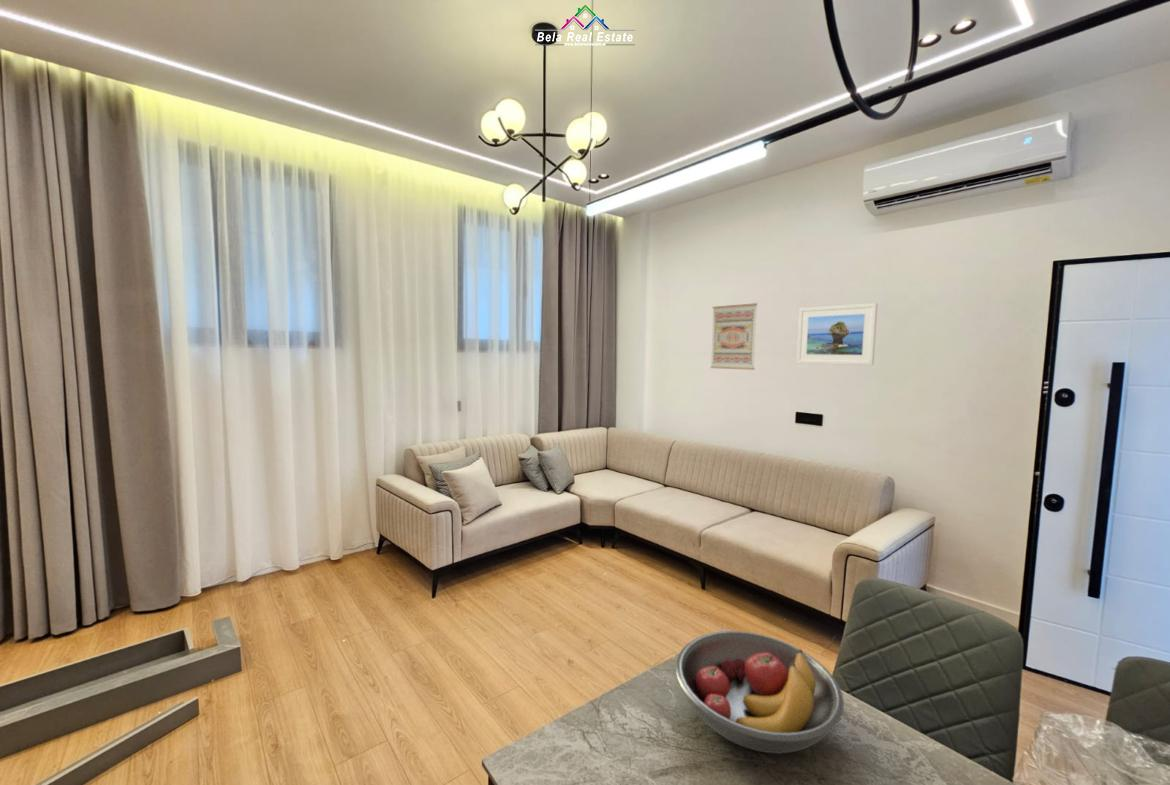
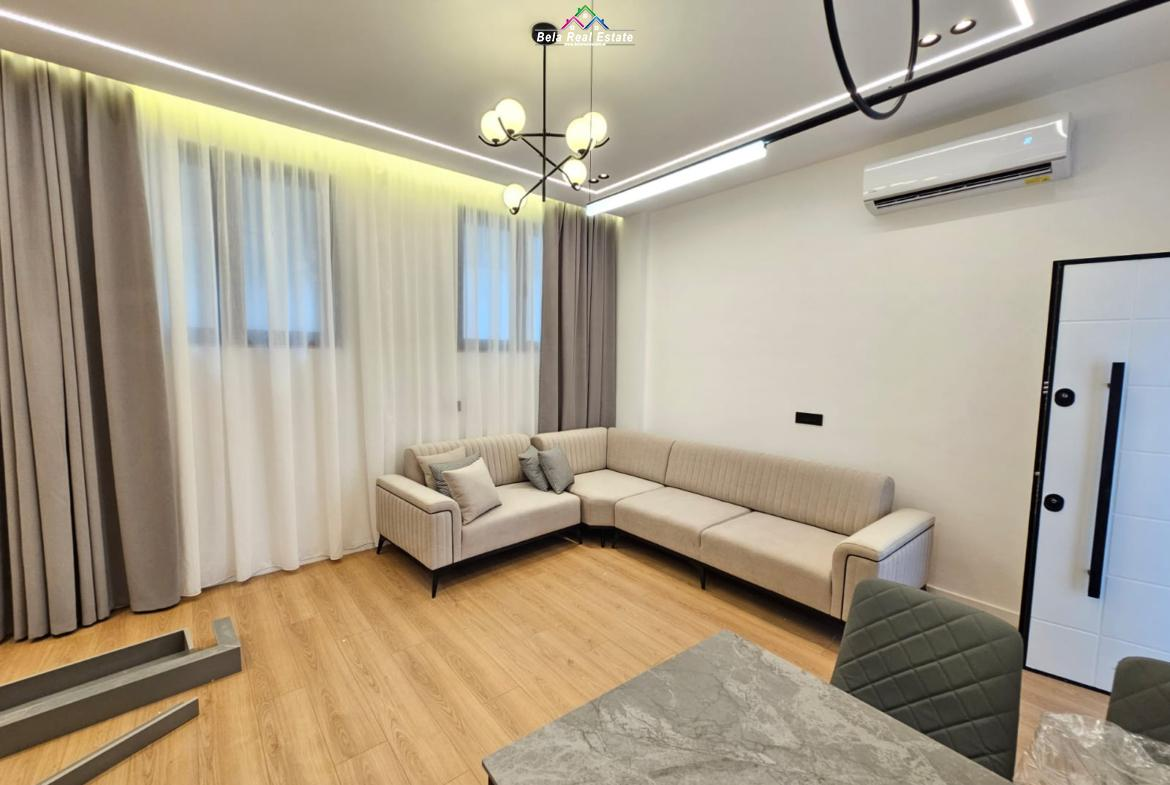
- wall art (732, 337)
- fruit bowl (754, 690)
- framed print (834, 335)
